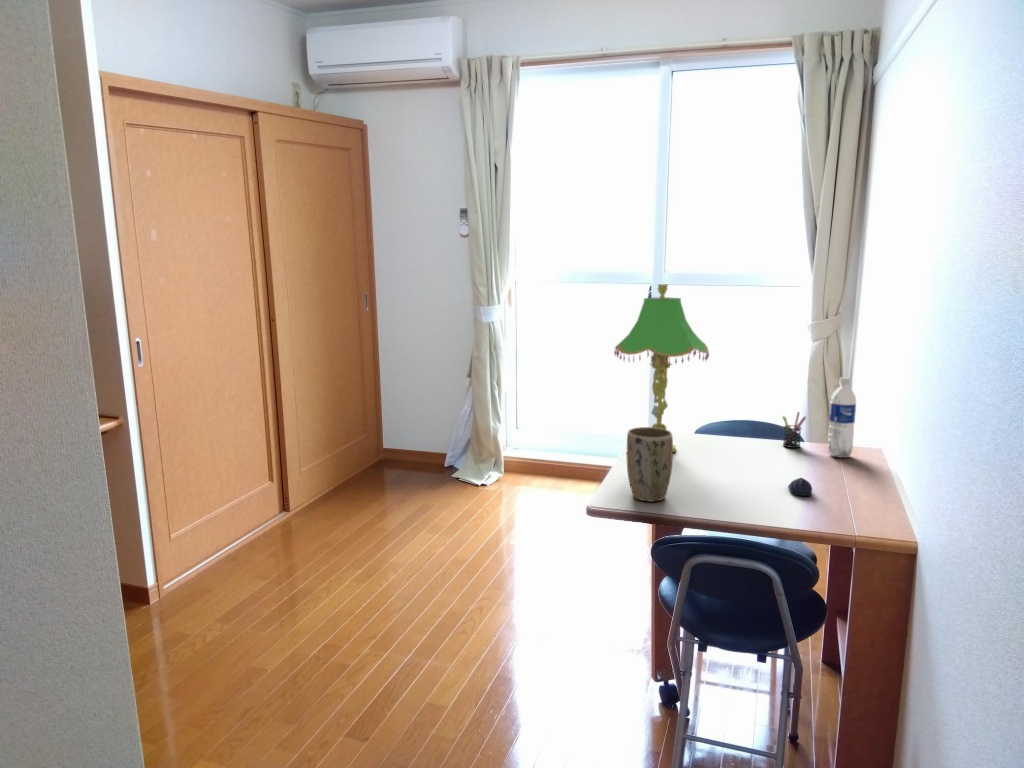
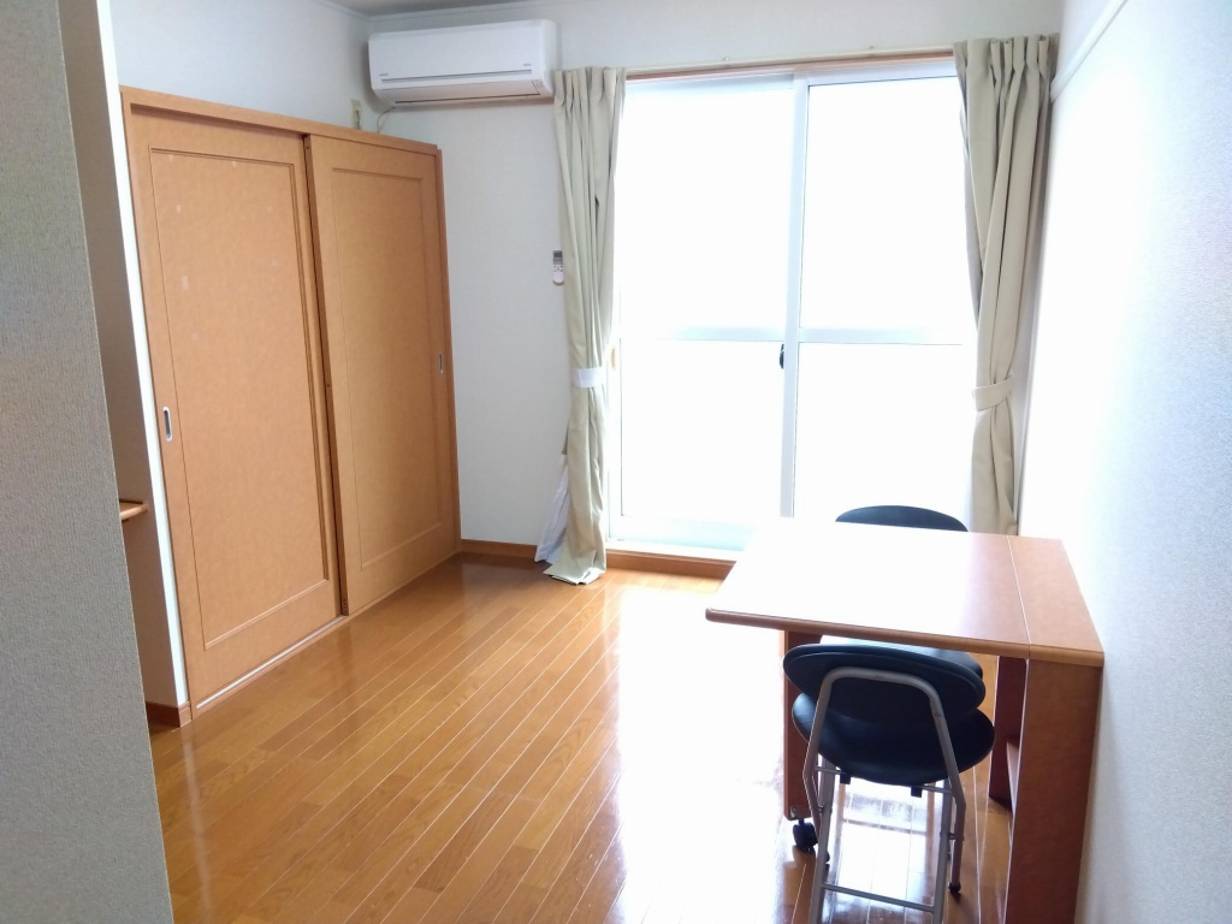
- water bottle (842, 417)
- computer mouse (799, 485)
- table lamp (660, 368)
- plant pot (649, 464)
- pen holder (791, 429)
